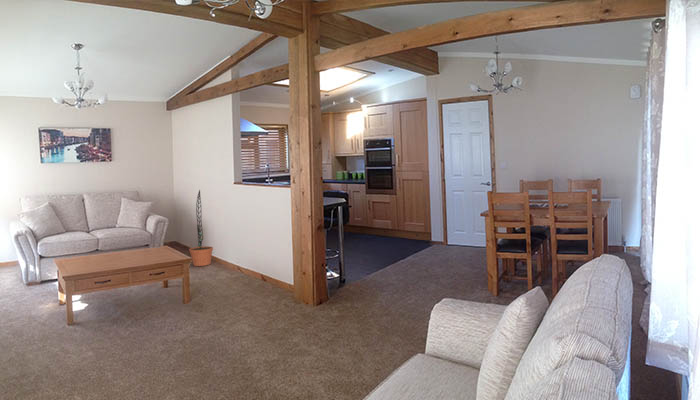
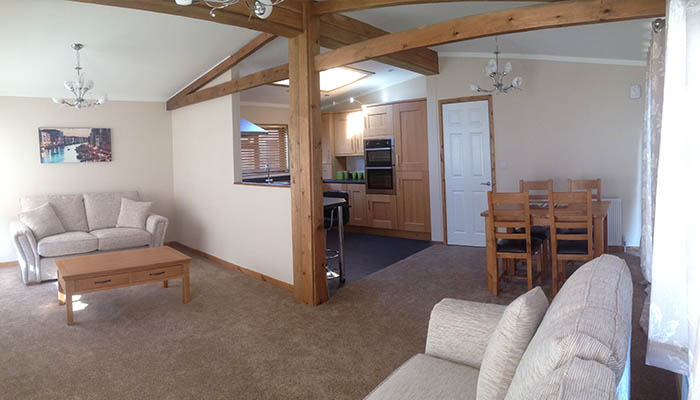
- decorative plant (199, 226)
